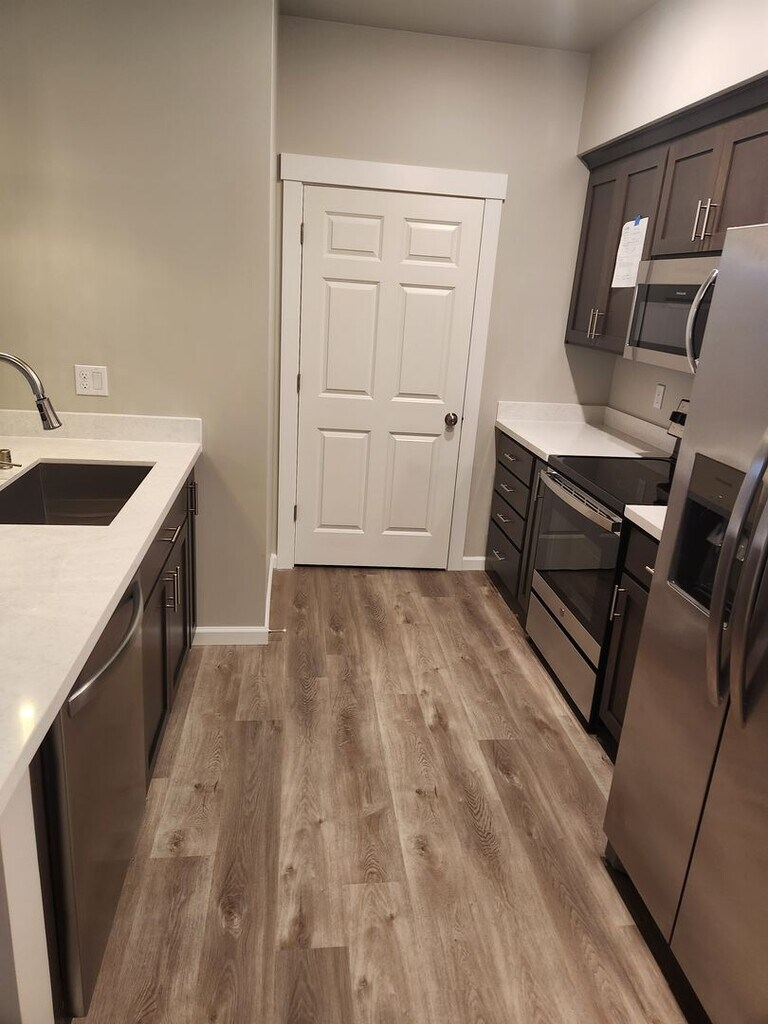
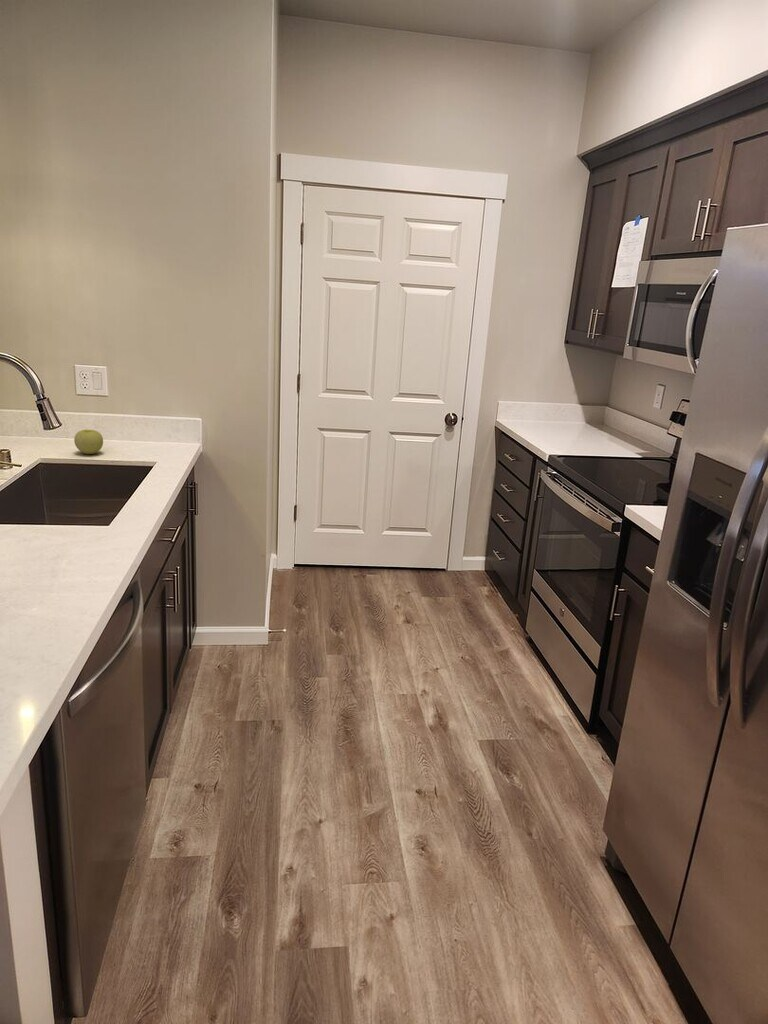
+ apple (88, 442)
